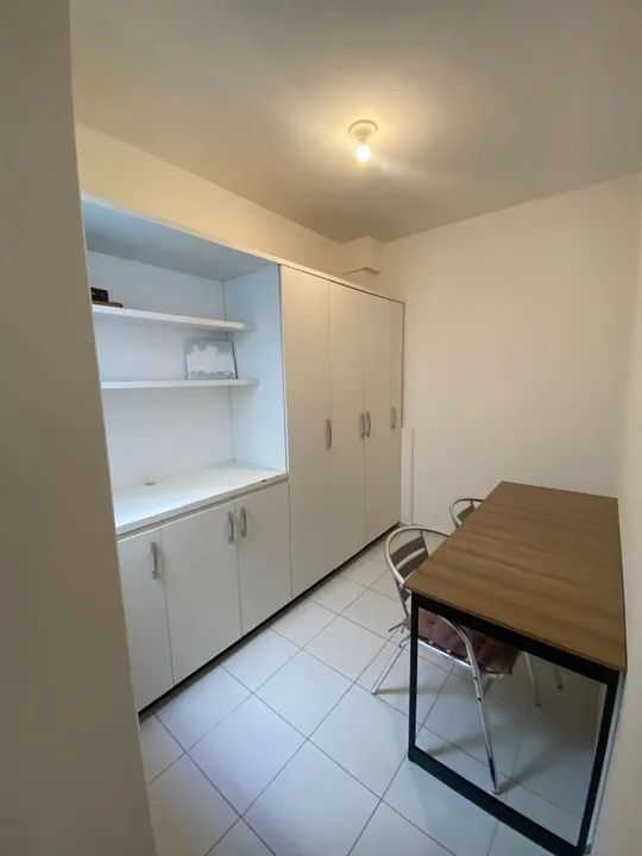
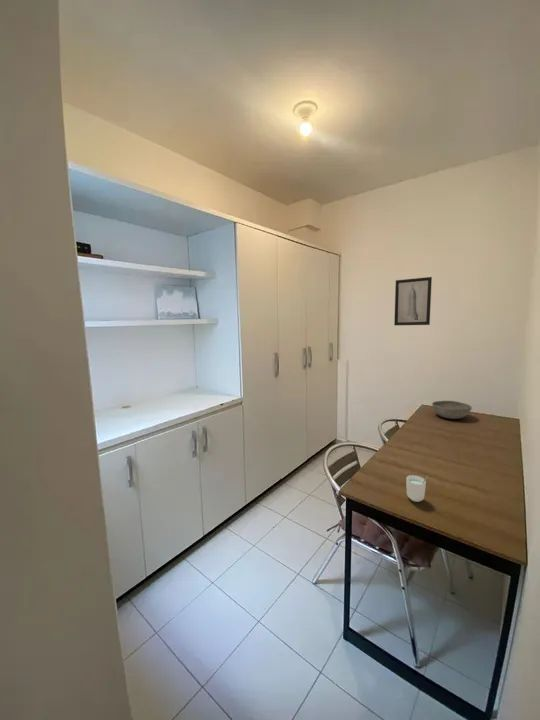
+ wall art (412, 302)
+ cup (417, 485)
+ bowl (450, 410)
